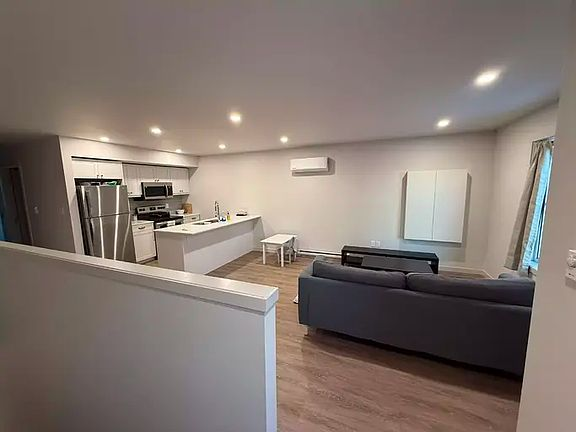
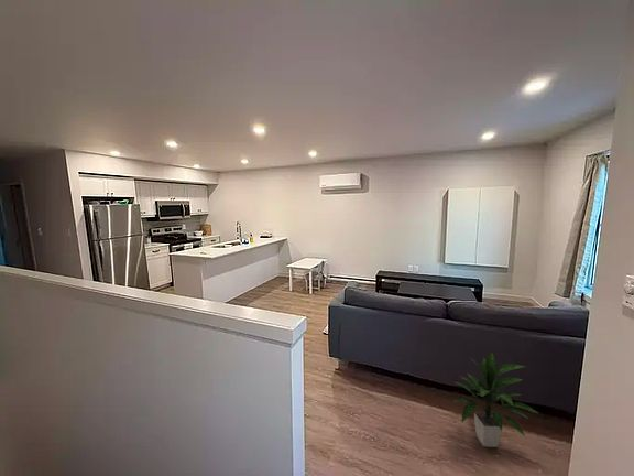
+ indoor plant (489, 398)
